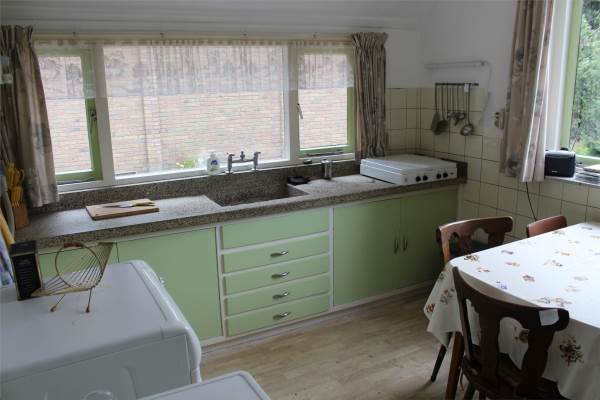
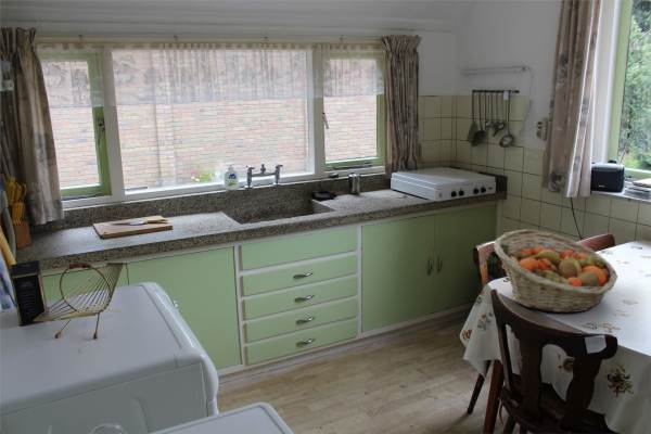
+ fruit basket (553, 268)
